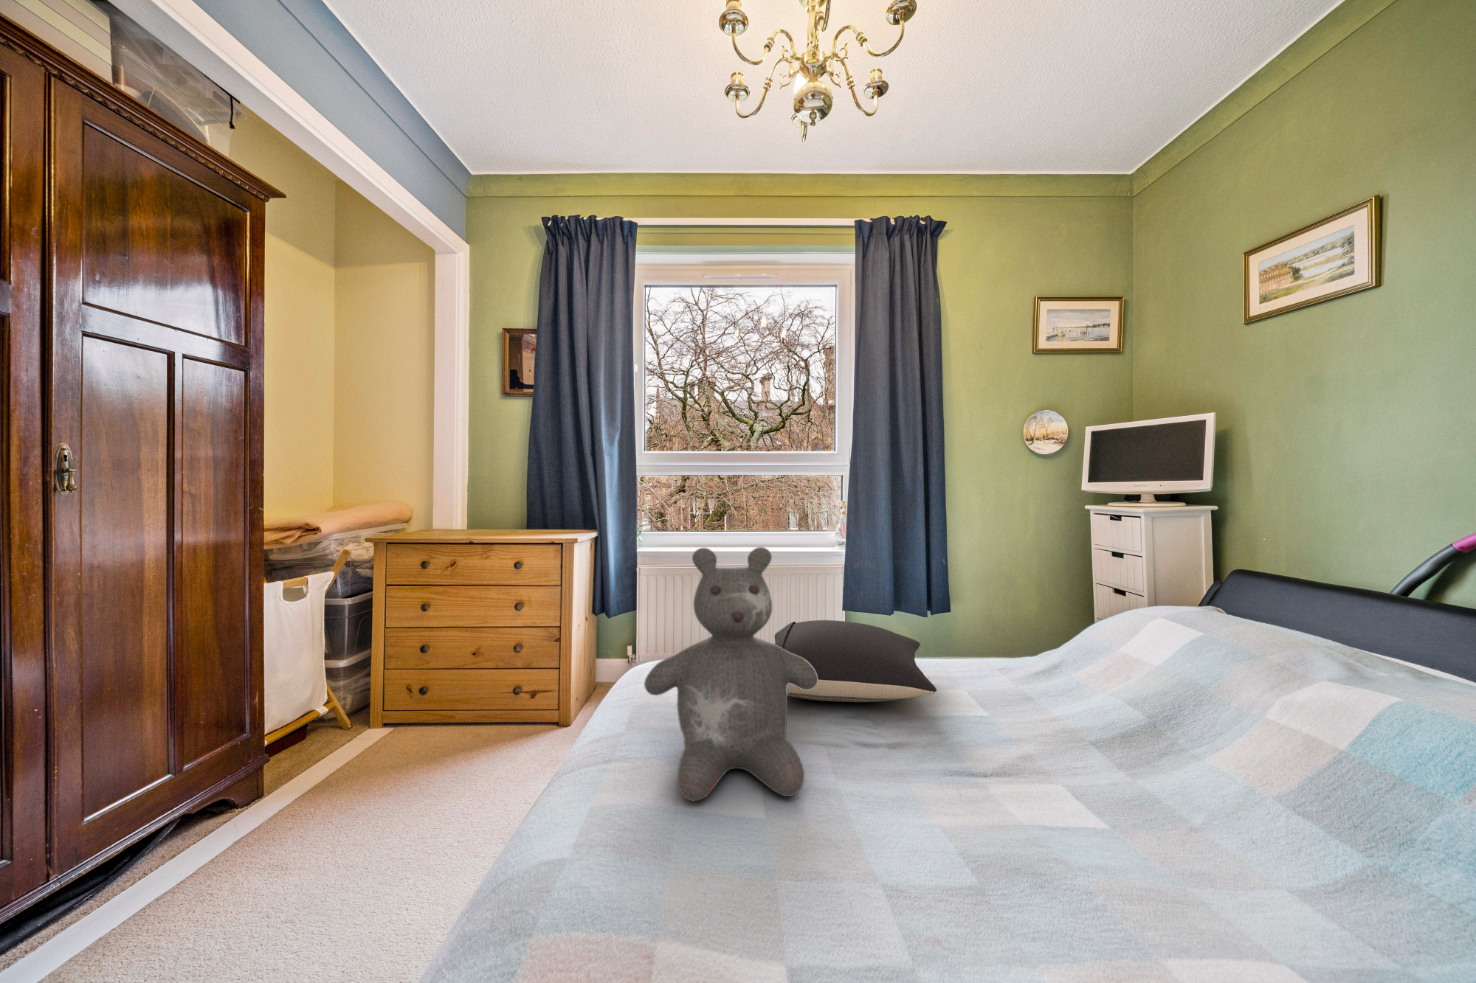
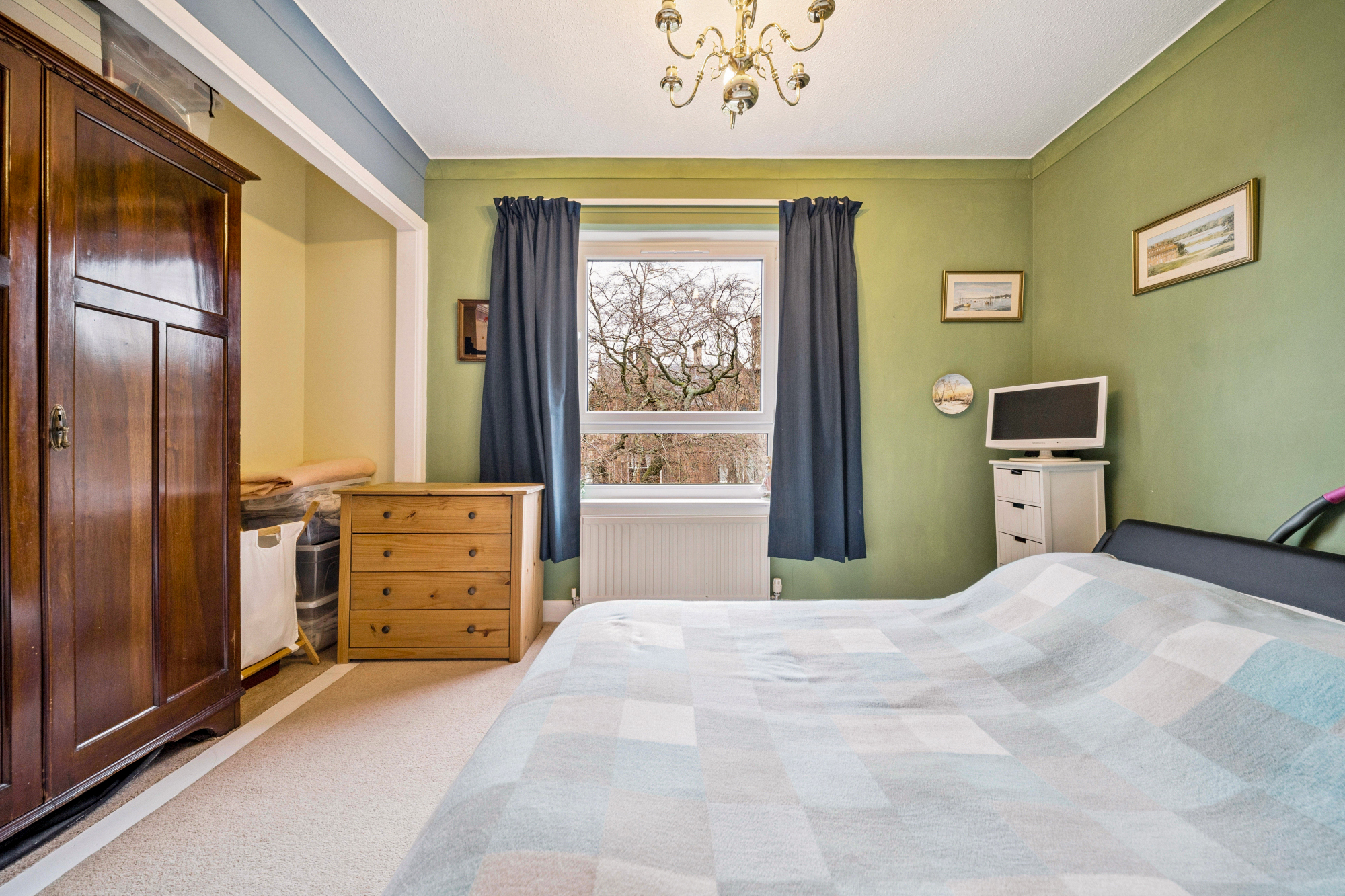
- teddy bear (735, 660)
- pillow (843, 658)
